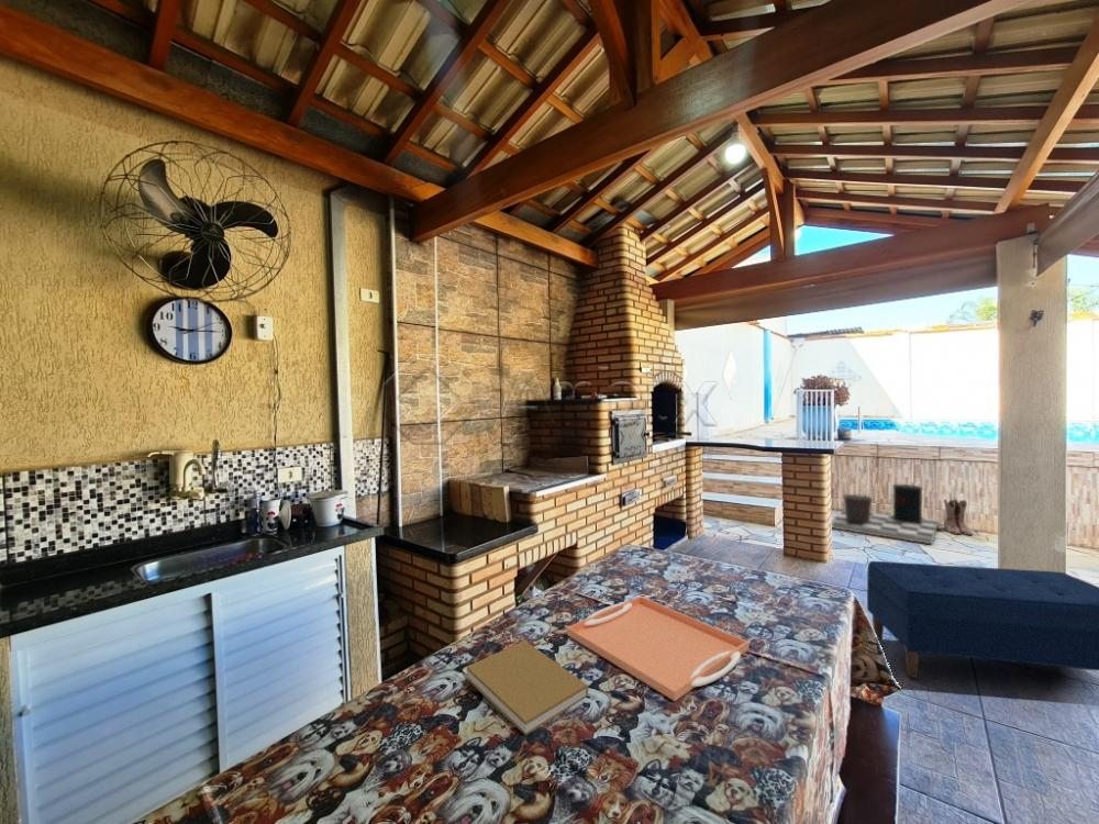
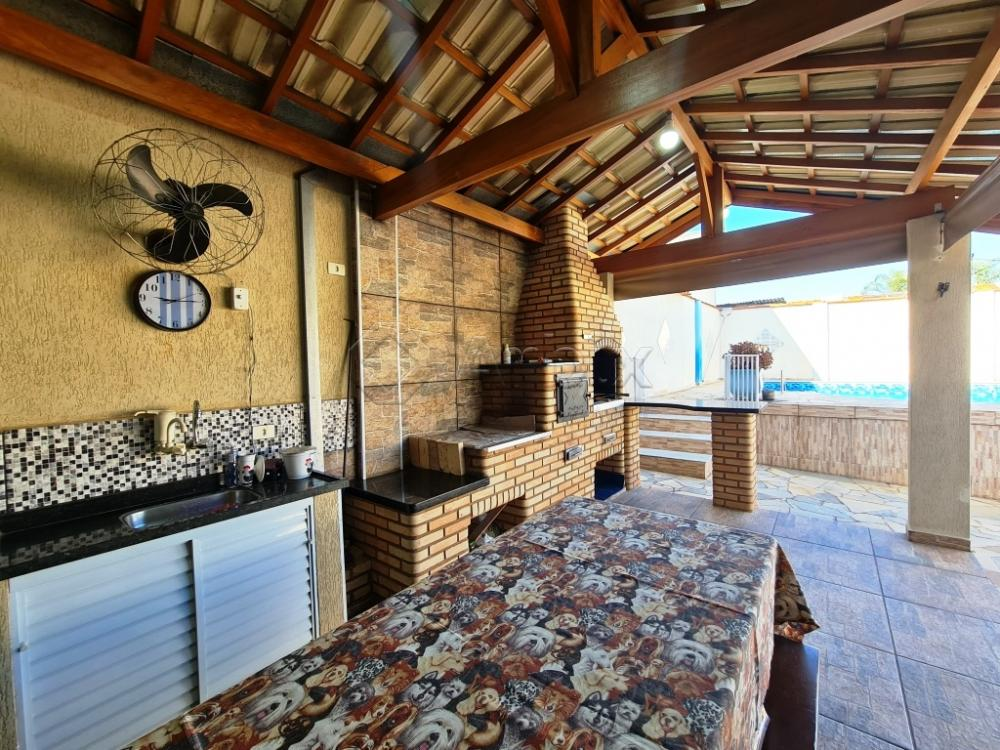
- waste bin (879, 512)
- book (525, 681)
- serving tray (654, 637)
- bench (989, 623)
- boots (957, 515)
